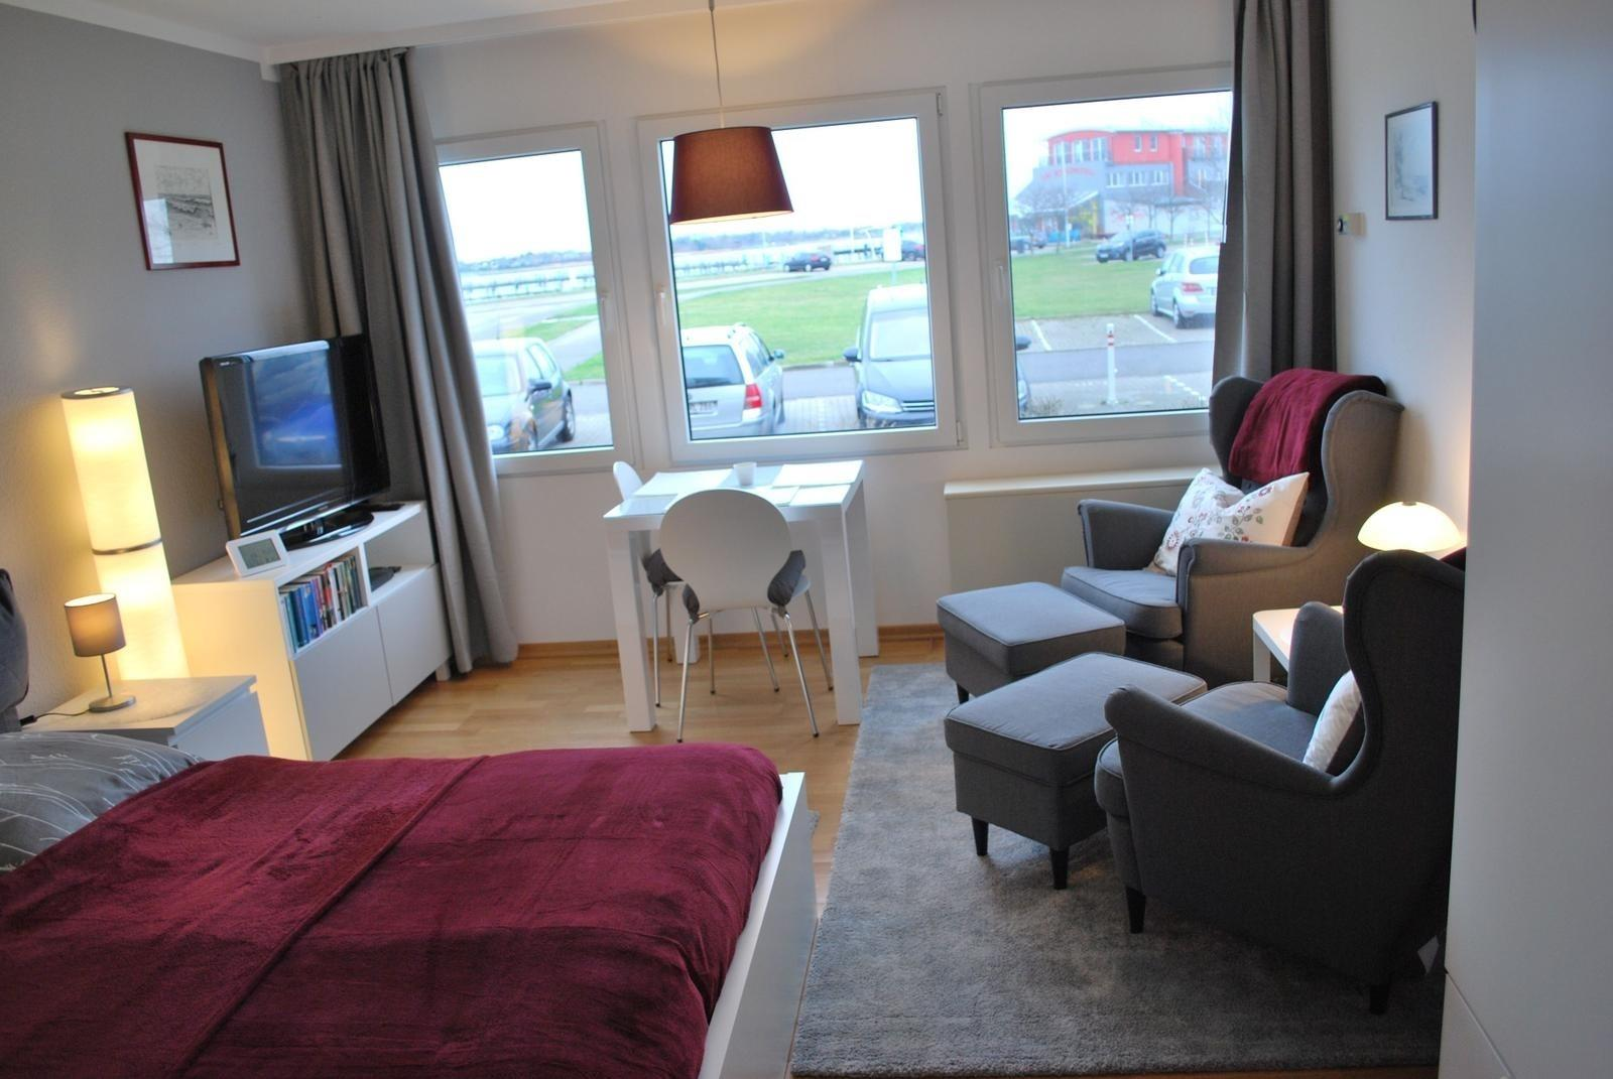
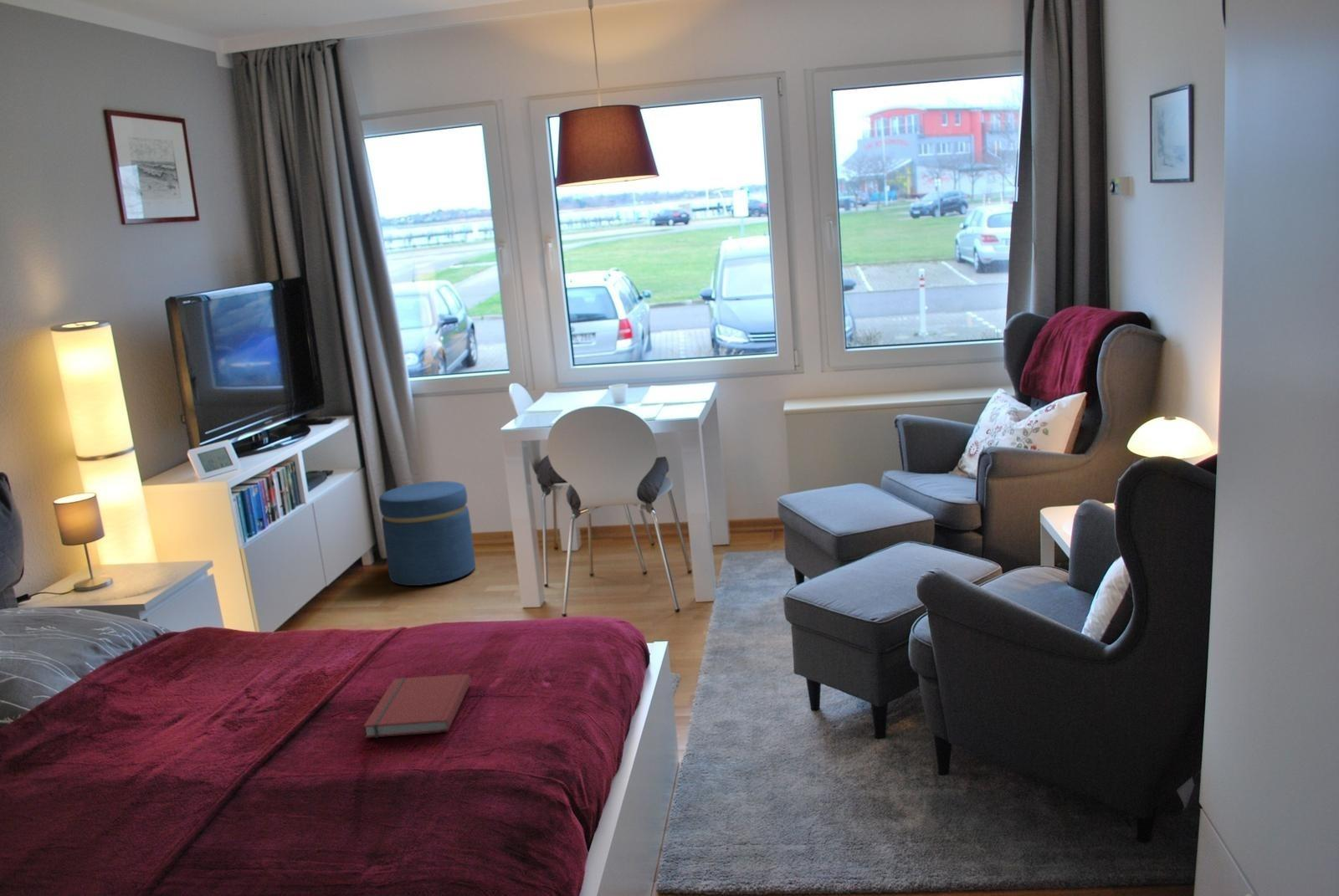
+ book (420, 704)
+ ottoman (427, 530)
